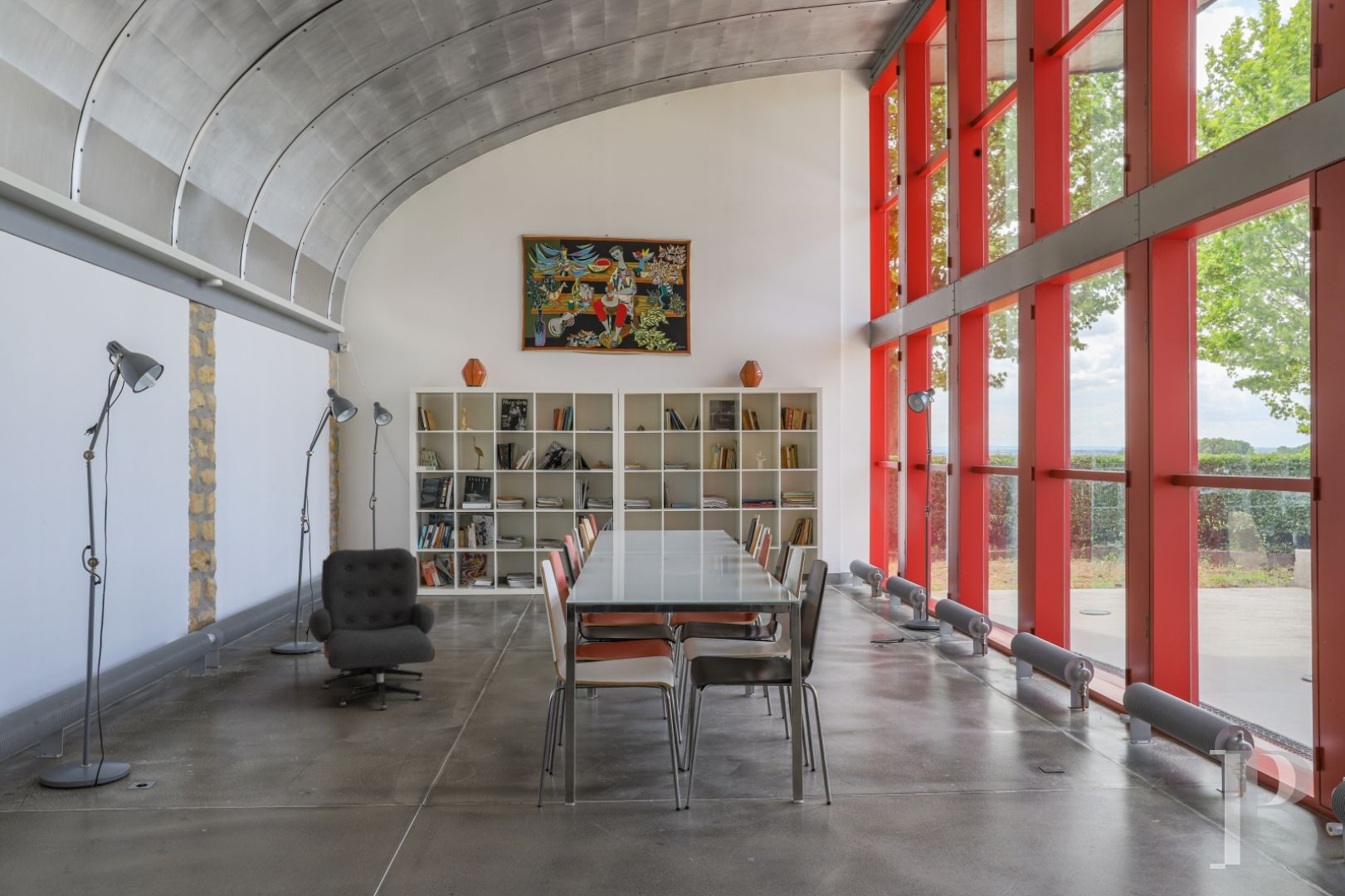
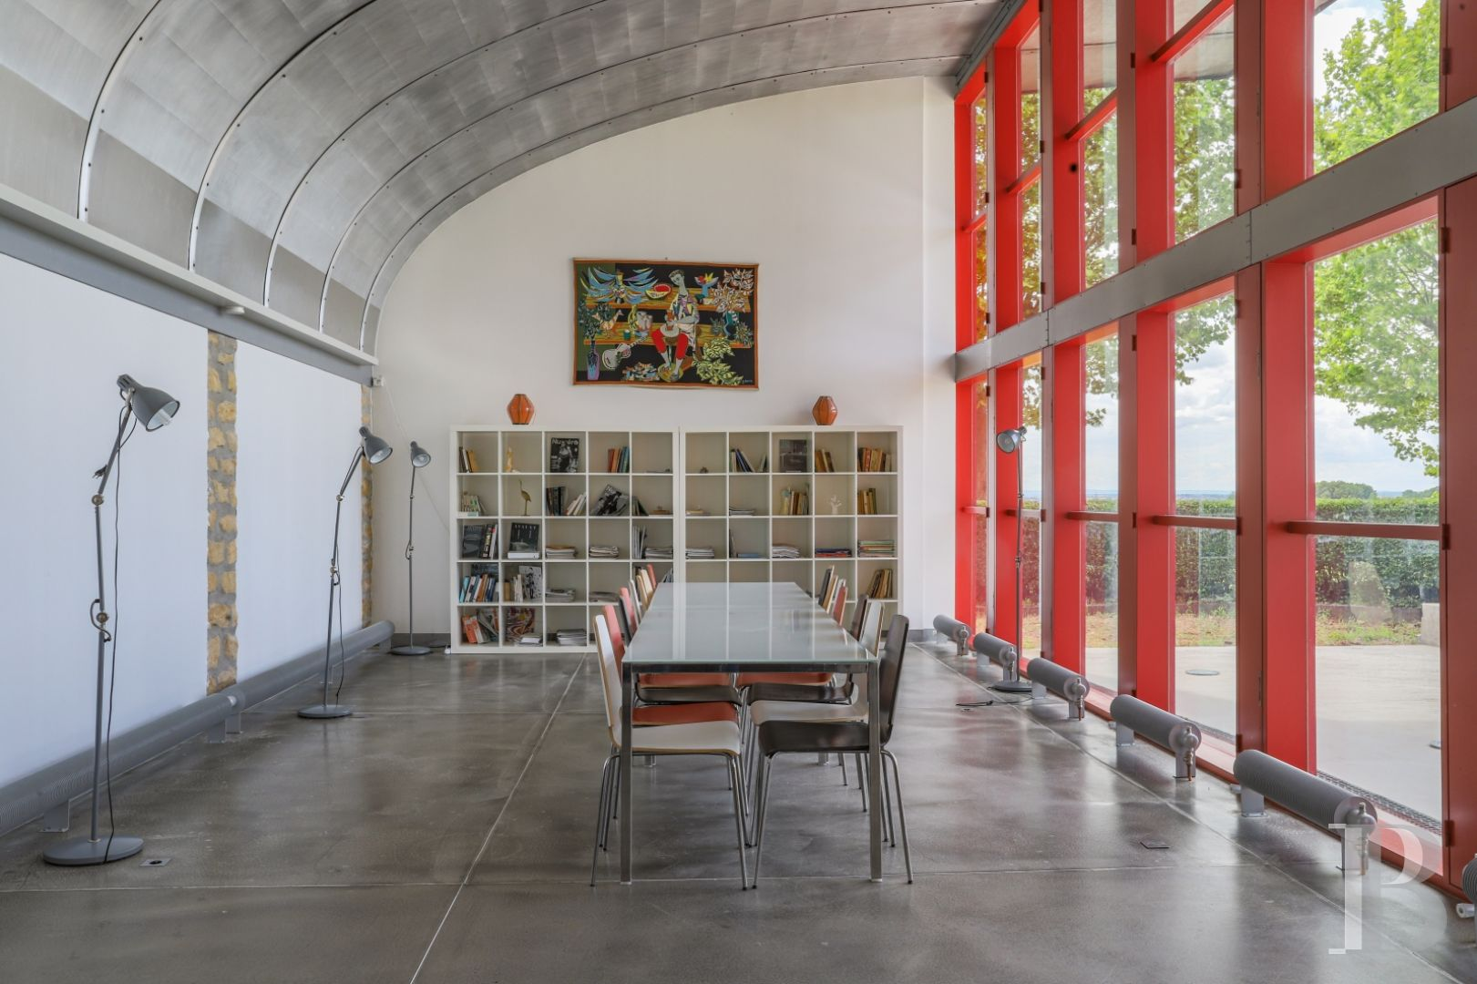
- lounge chair (376, 621)
